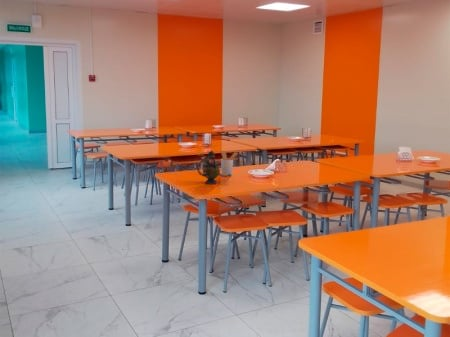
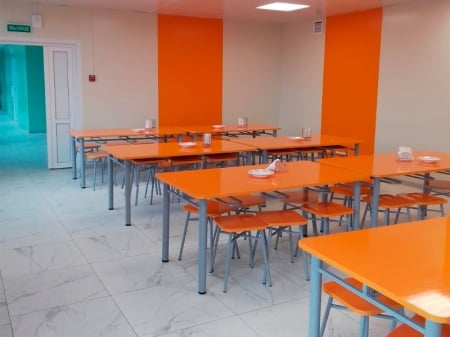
- teapot (215, 166)
- utensil holder (229, 163)
